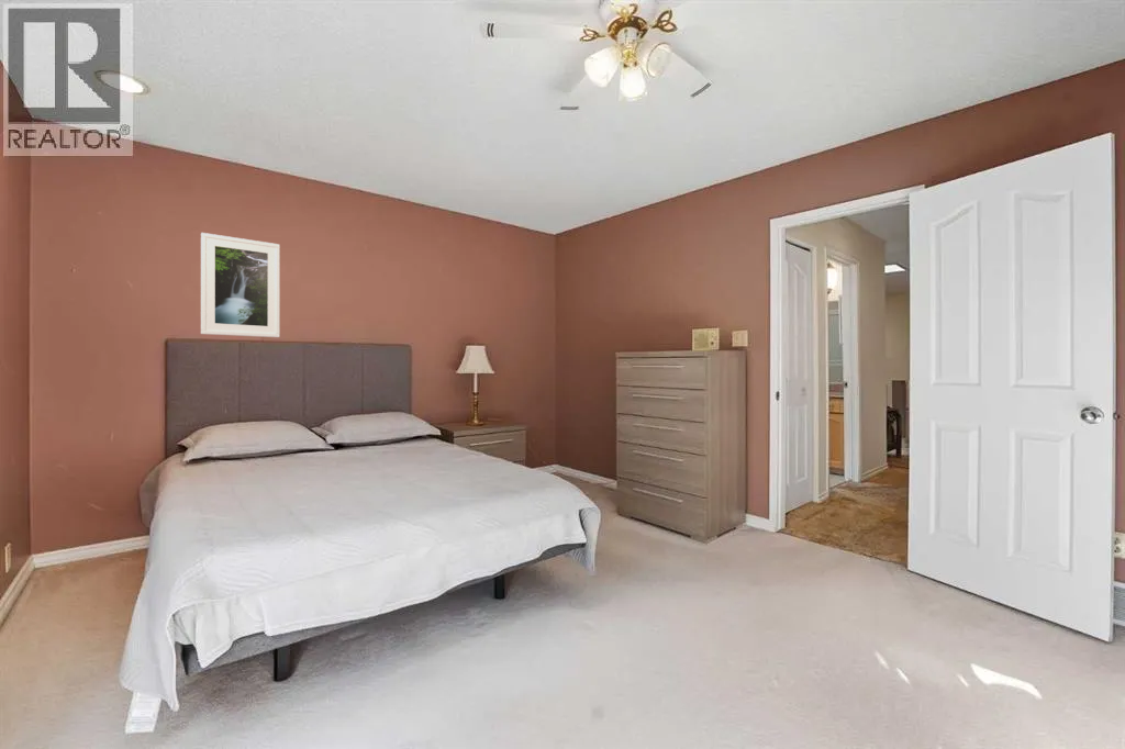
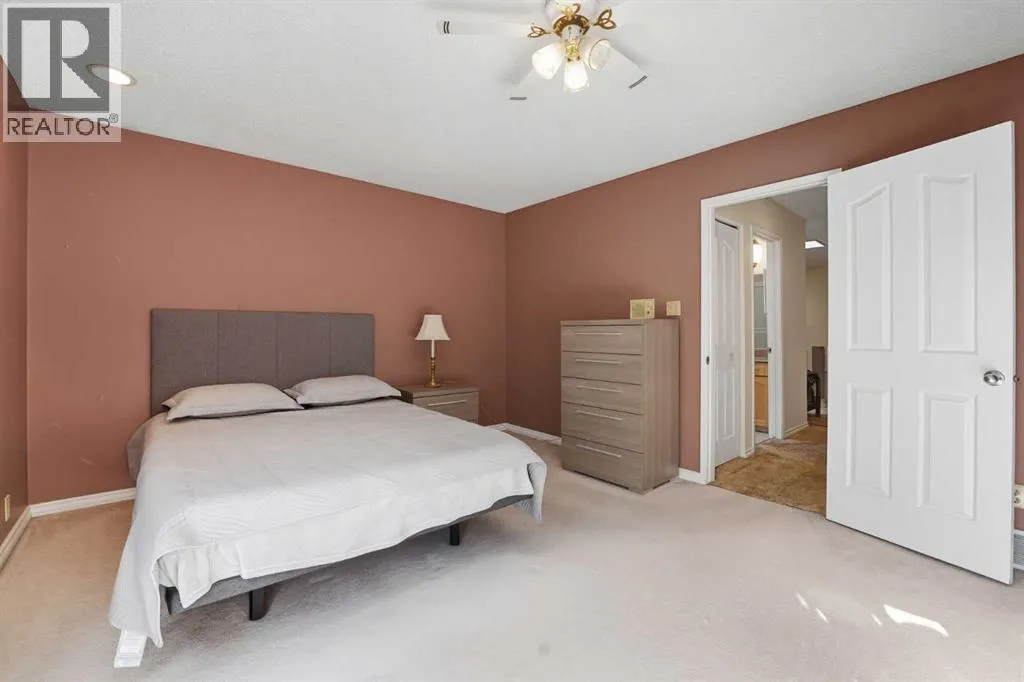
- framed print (242, 287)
